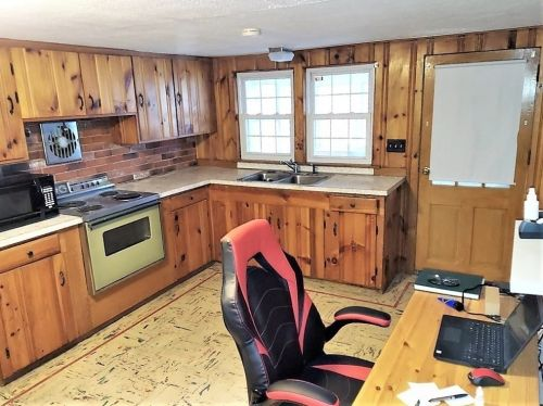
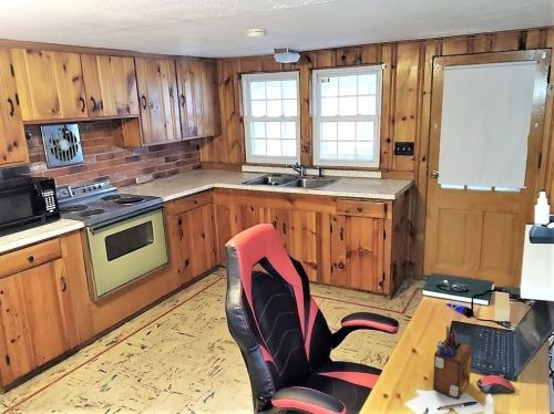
+ desk organizer (452, 360)
